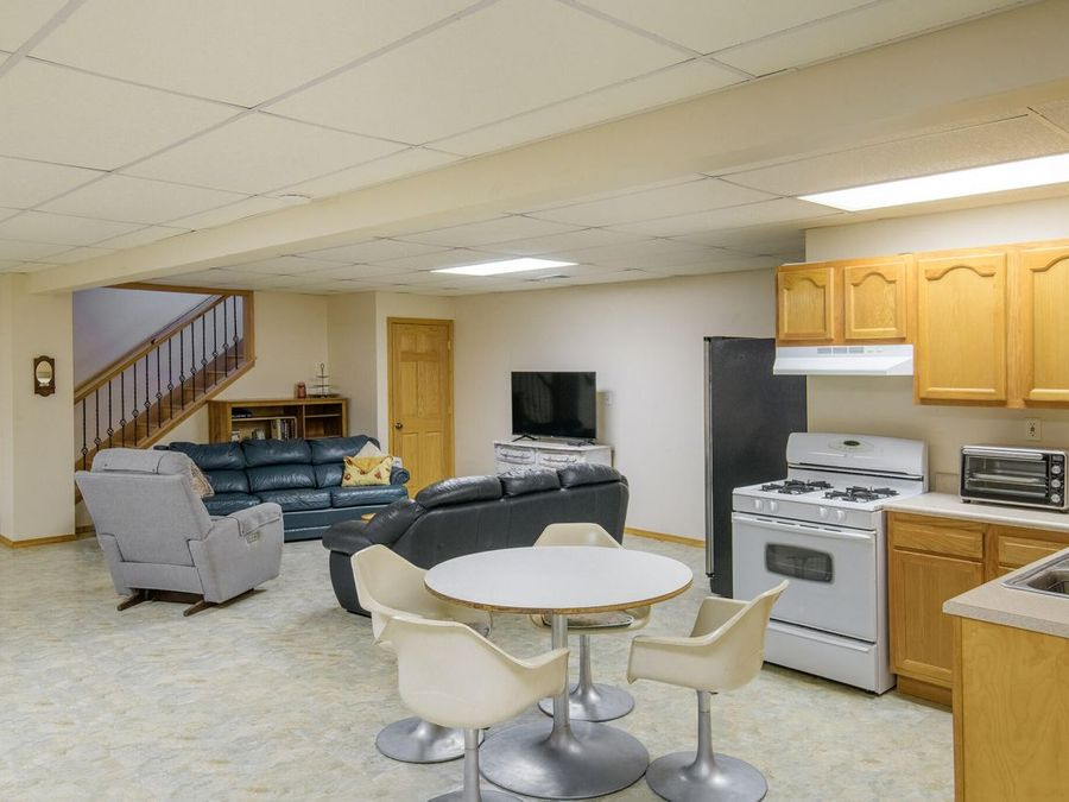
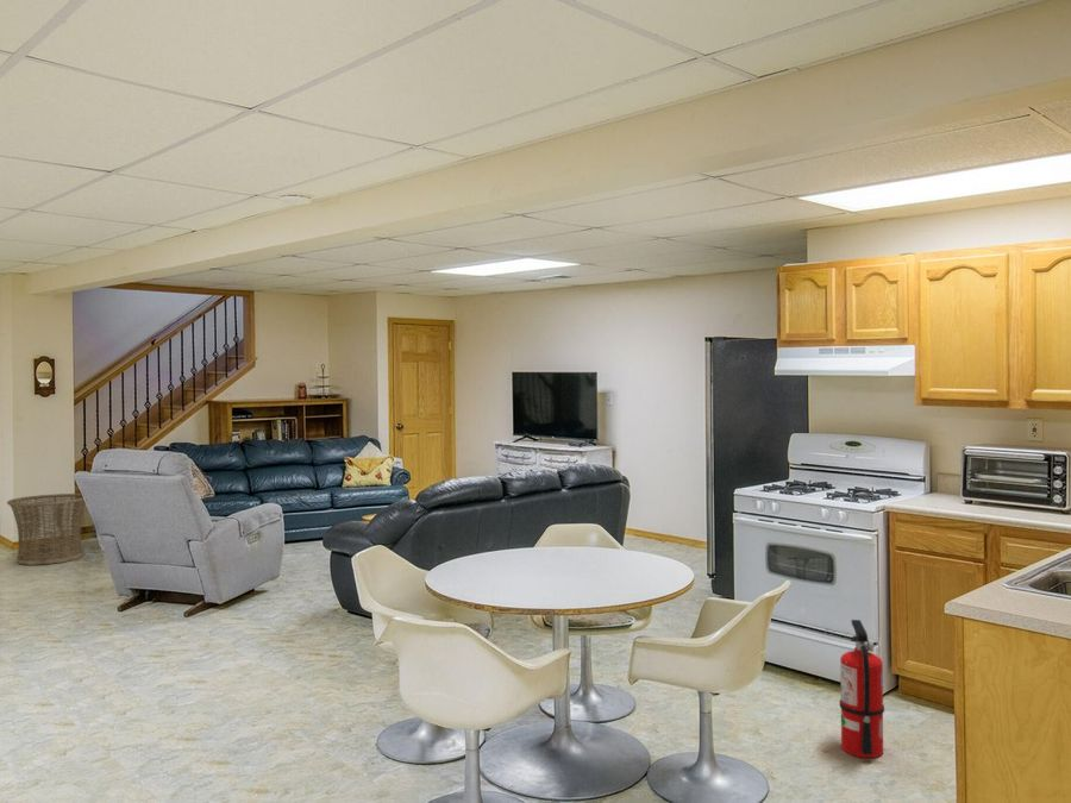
+ basket (49, 527)
+ fire extinguisher (854, 688)
